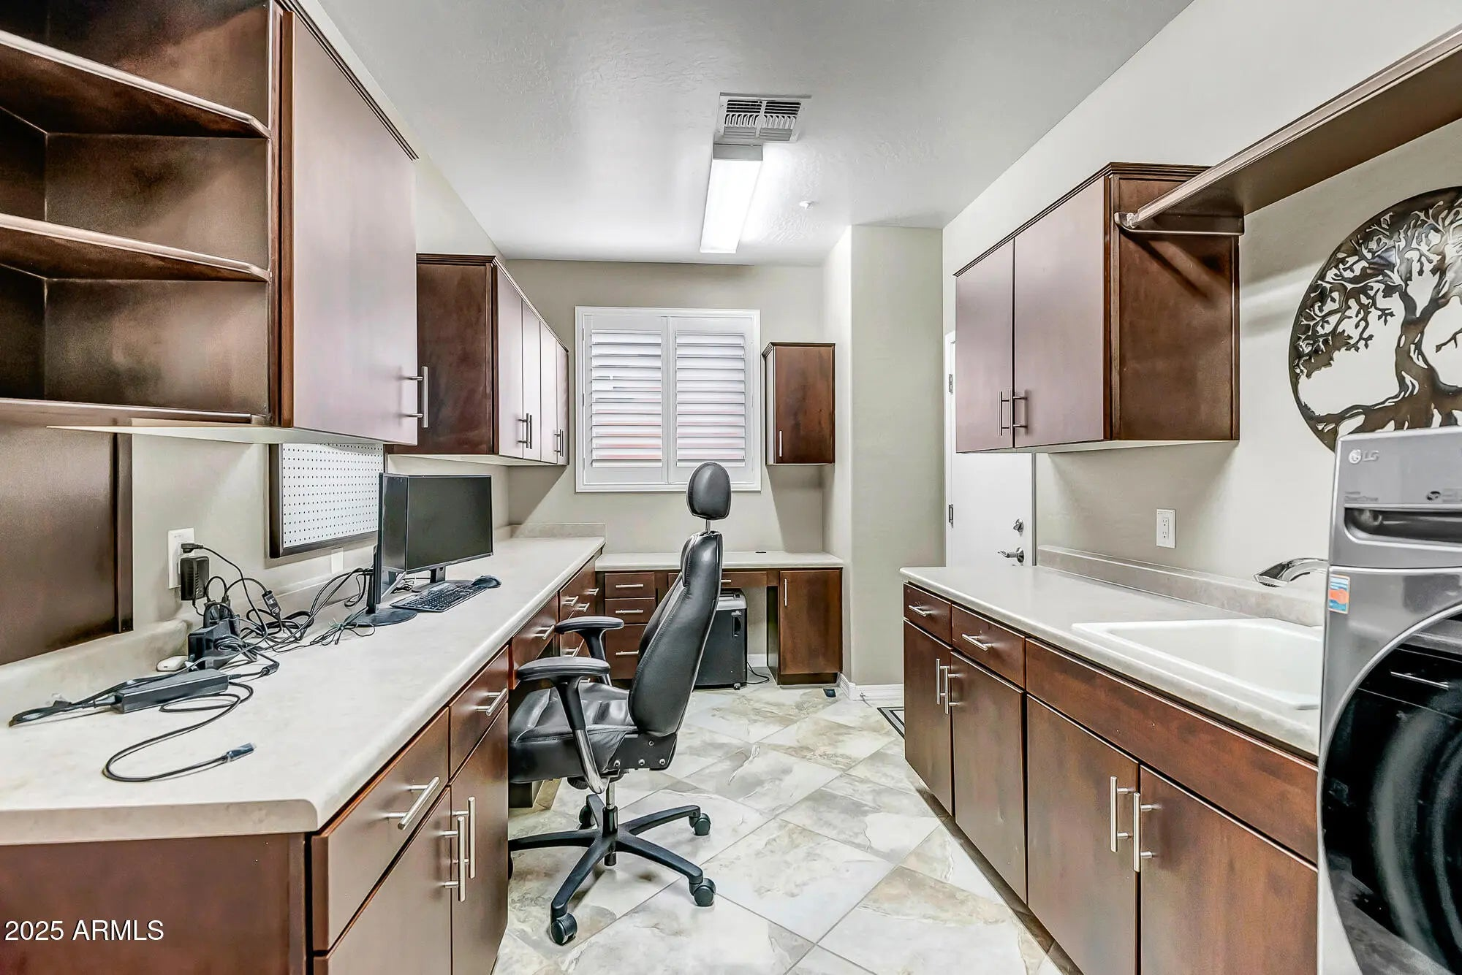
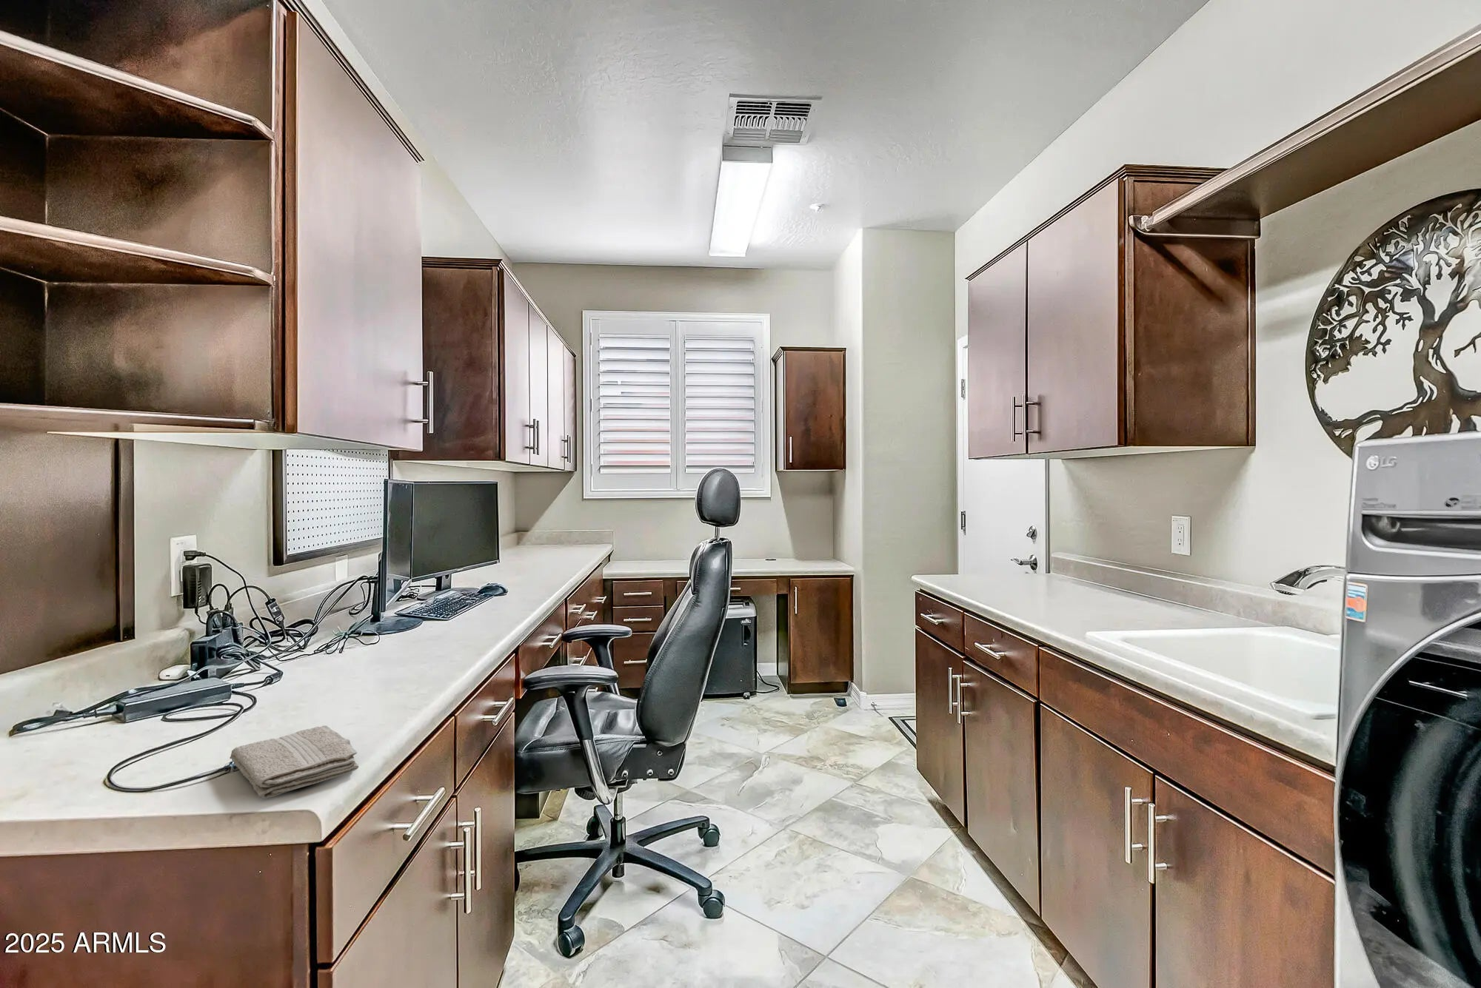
+ washcloth (294, 756)
